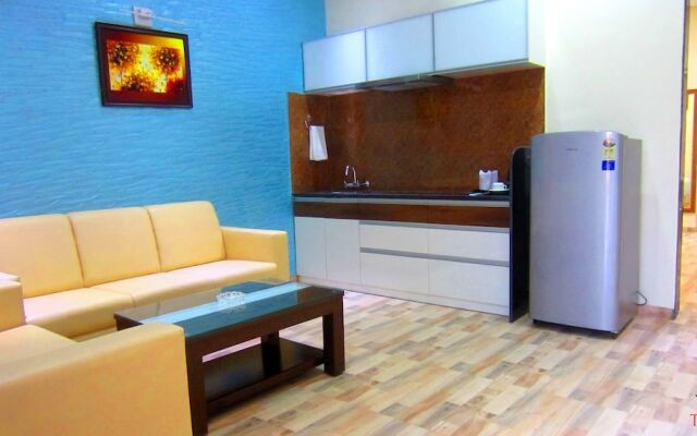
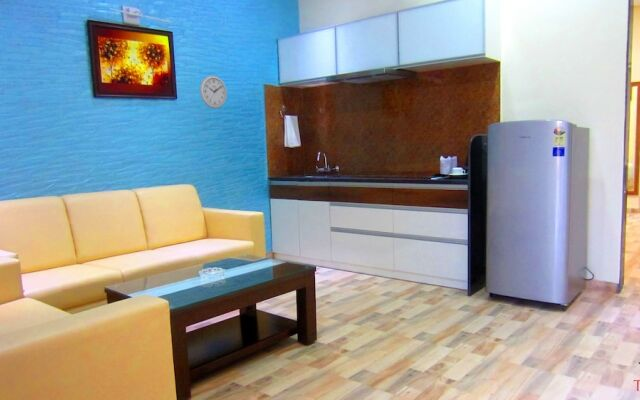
+ wall clock (214, 91)
